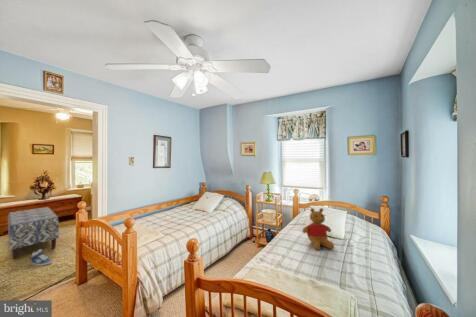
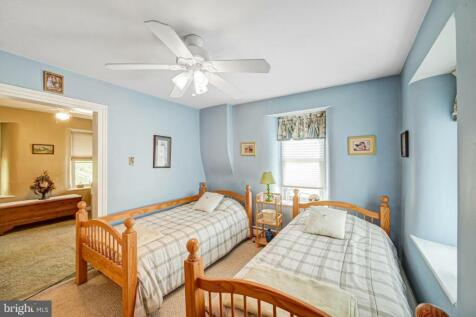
- sneaker (41, 256)
- bench (32, 229)
- teddy bear (319, 227)
